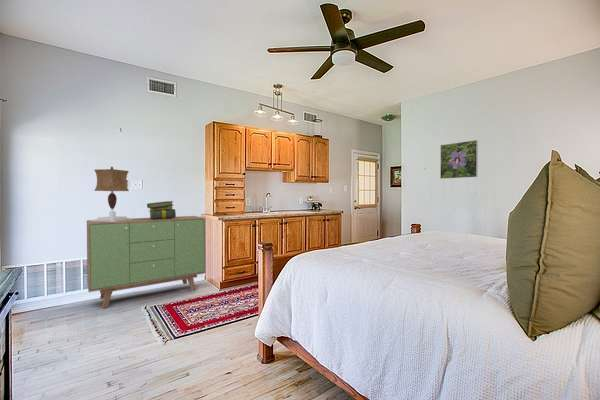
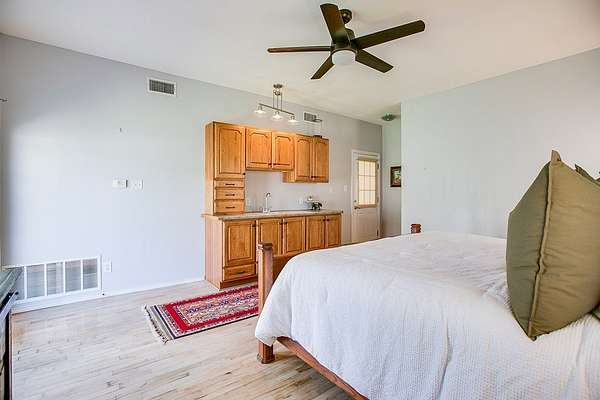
- sideboard (149, 256)
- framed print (458, 160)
- stack of books (161, 209)
- table lamp (112, 193)
